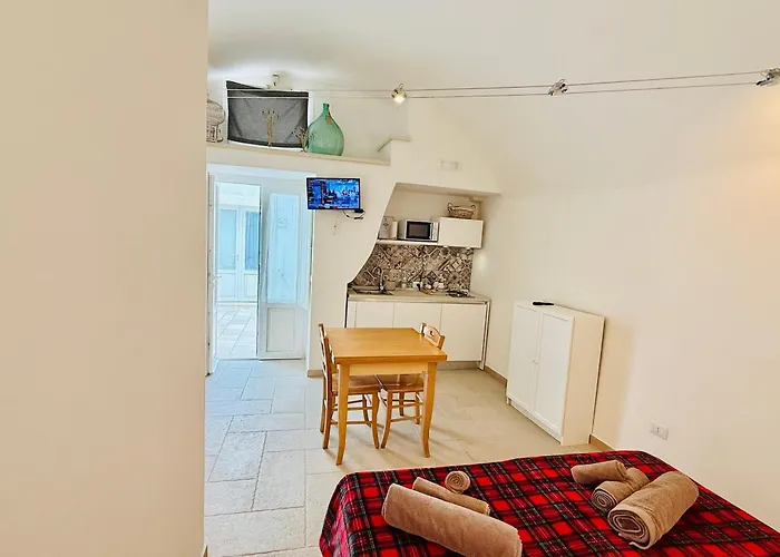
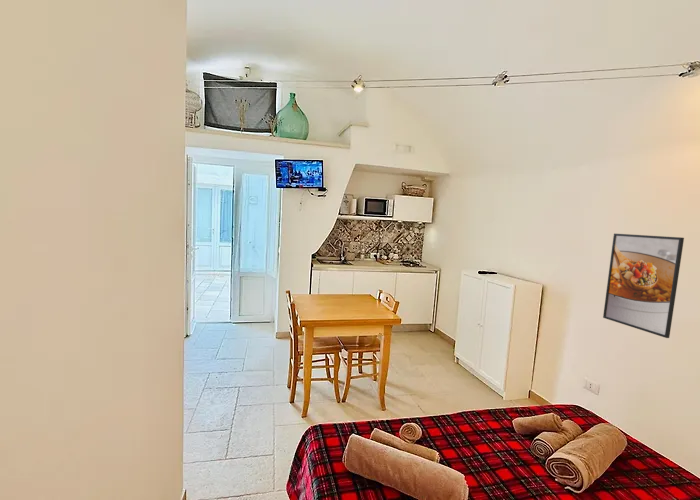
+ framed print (639, 281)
